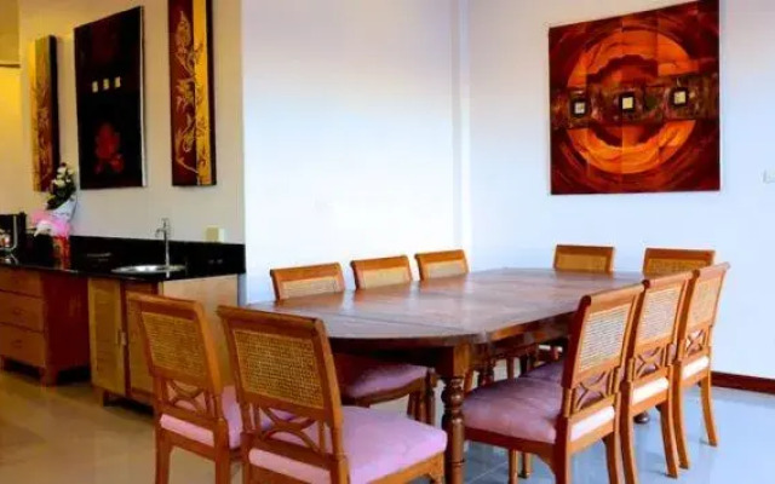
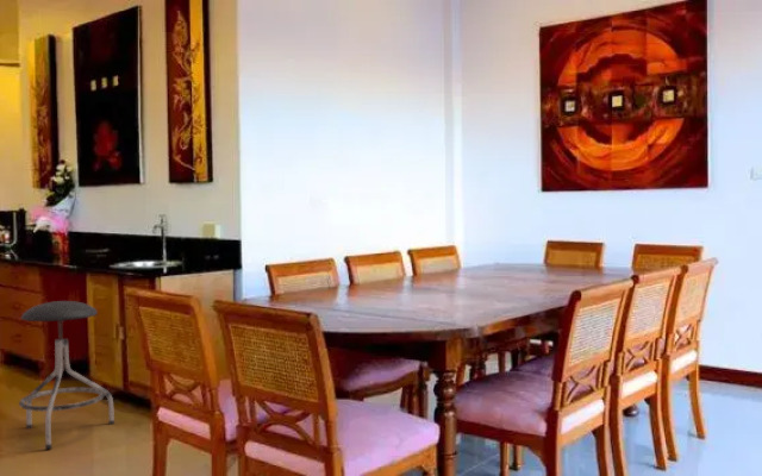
+ stool (60, 368)
